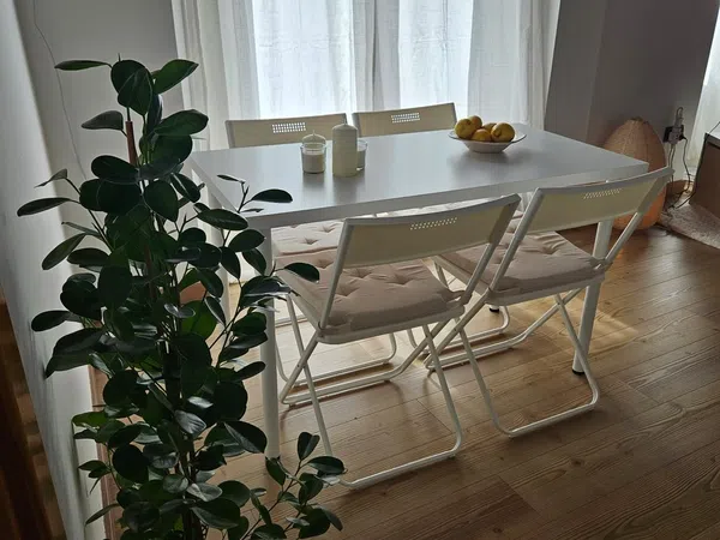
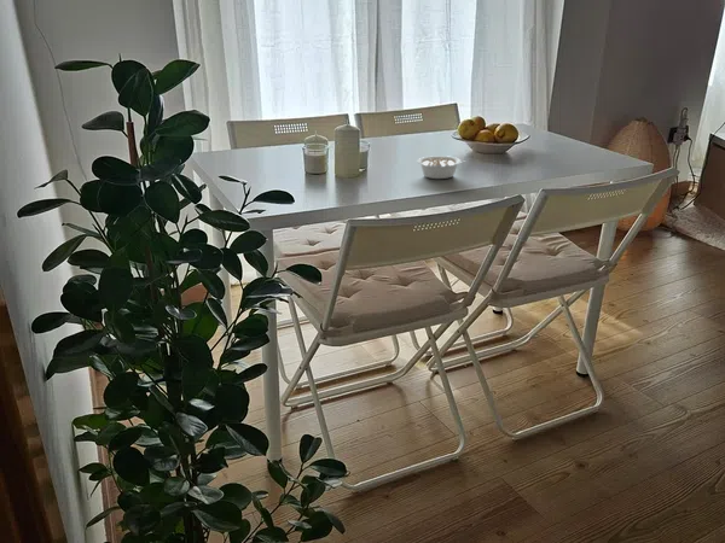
+ legume (440, 165)
